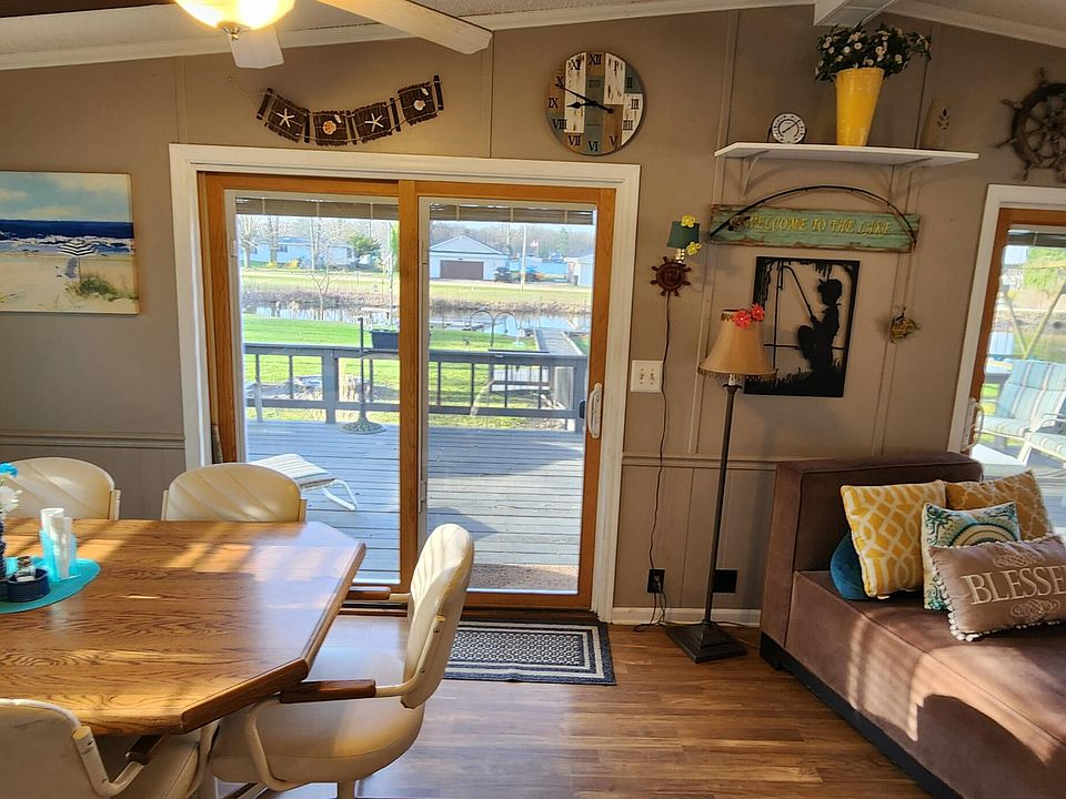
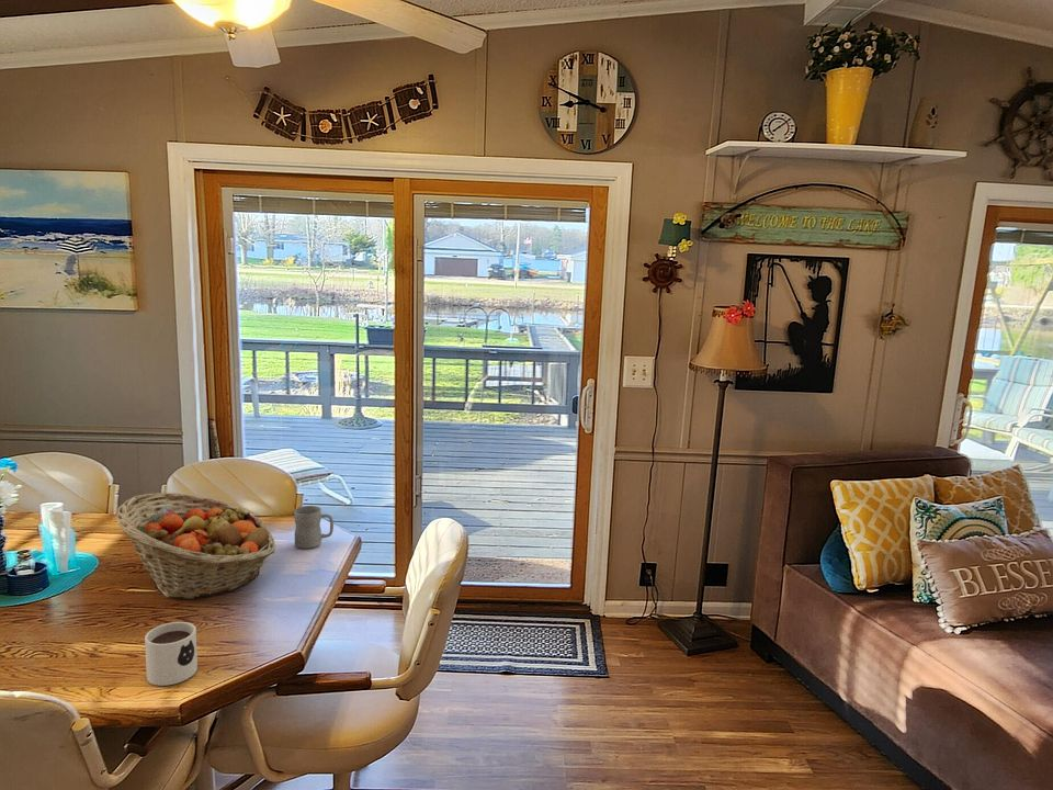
+ fruit basket (200, 538)
+ mug (314, 527)
+ mug (171, 650)
